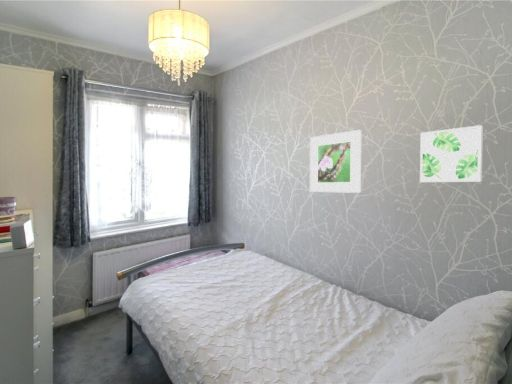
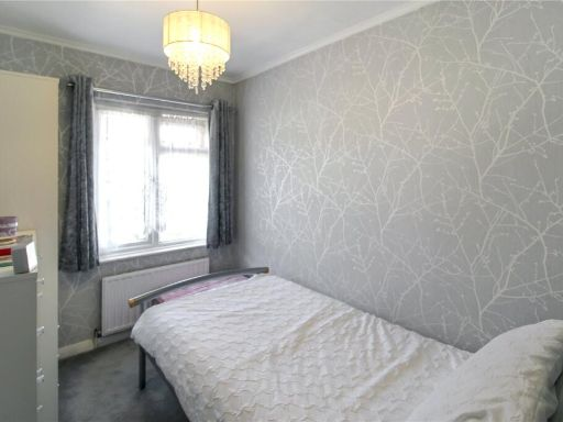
- wall art (449, 155)
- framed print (333, 163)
